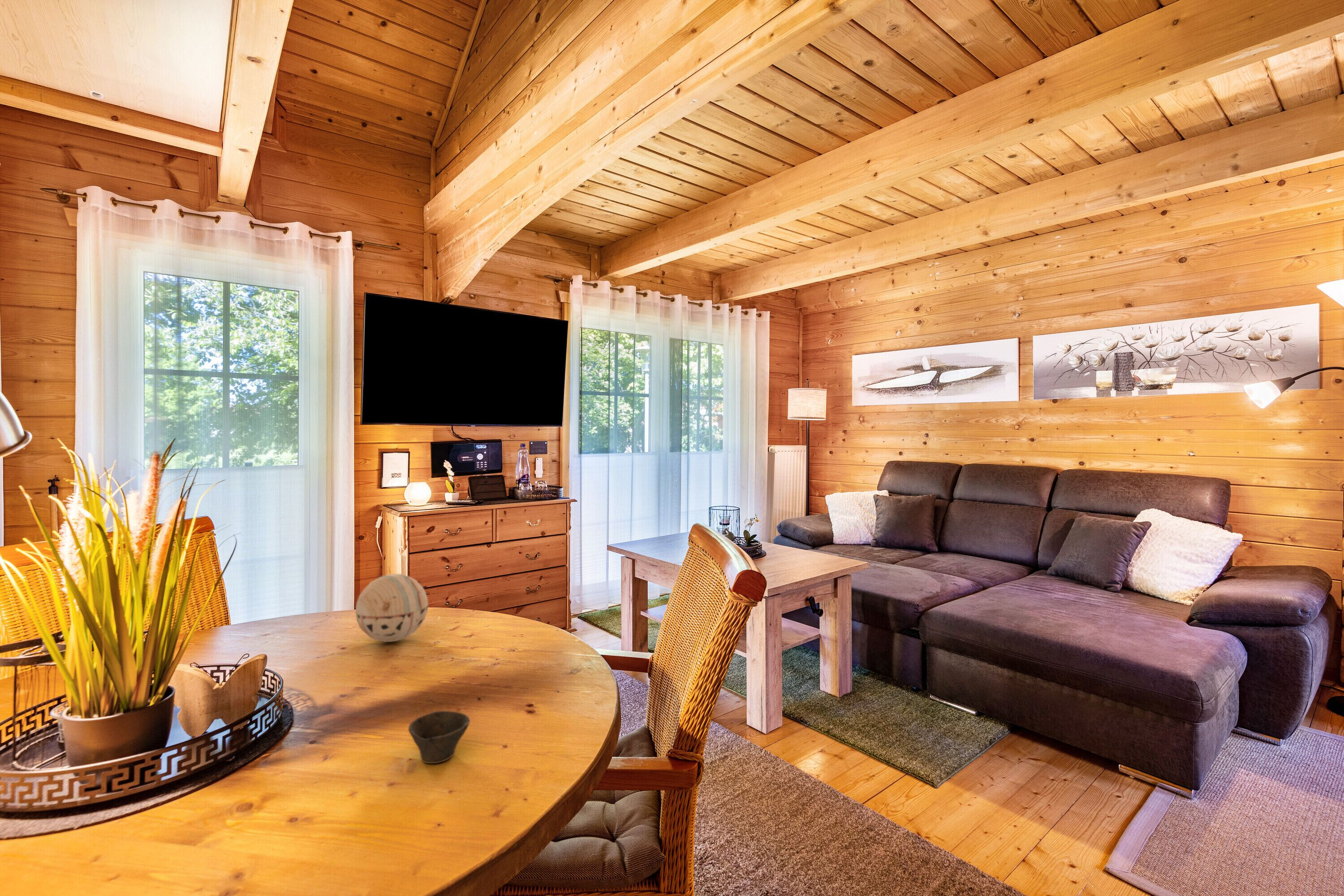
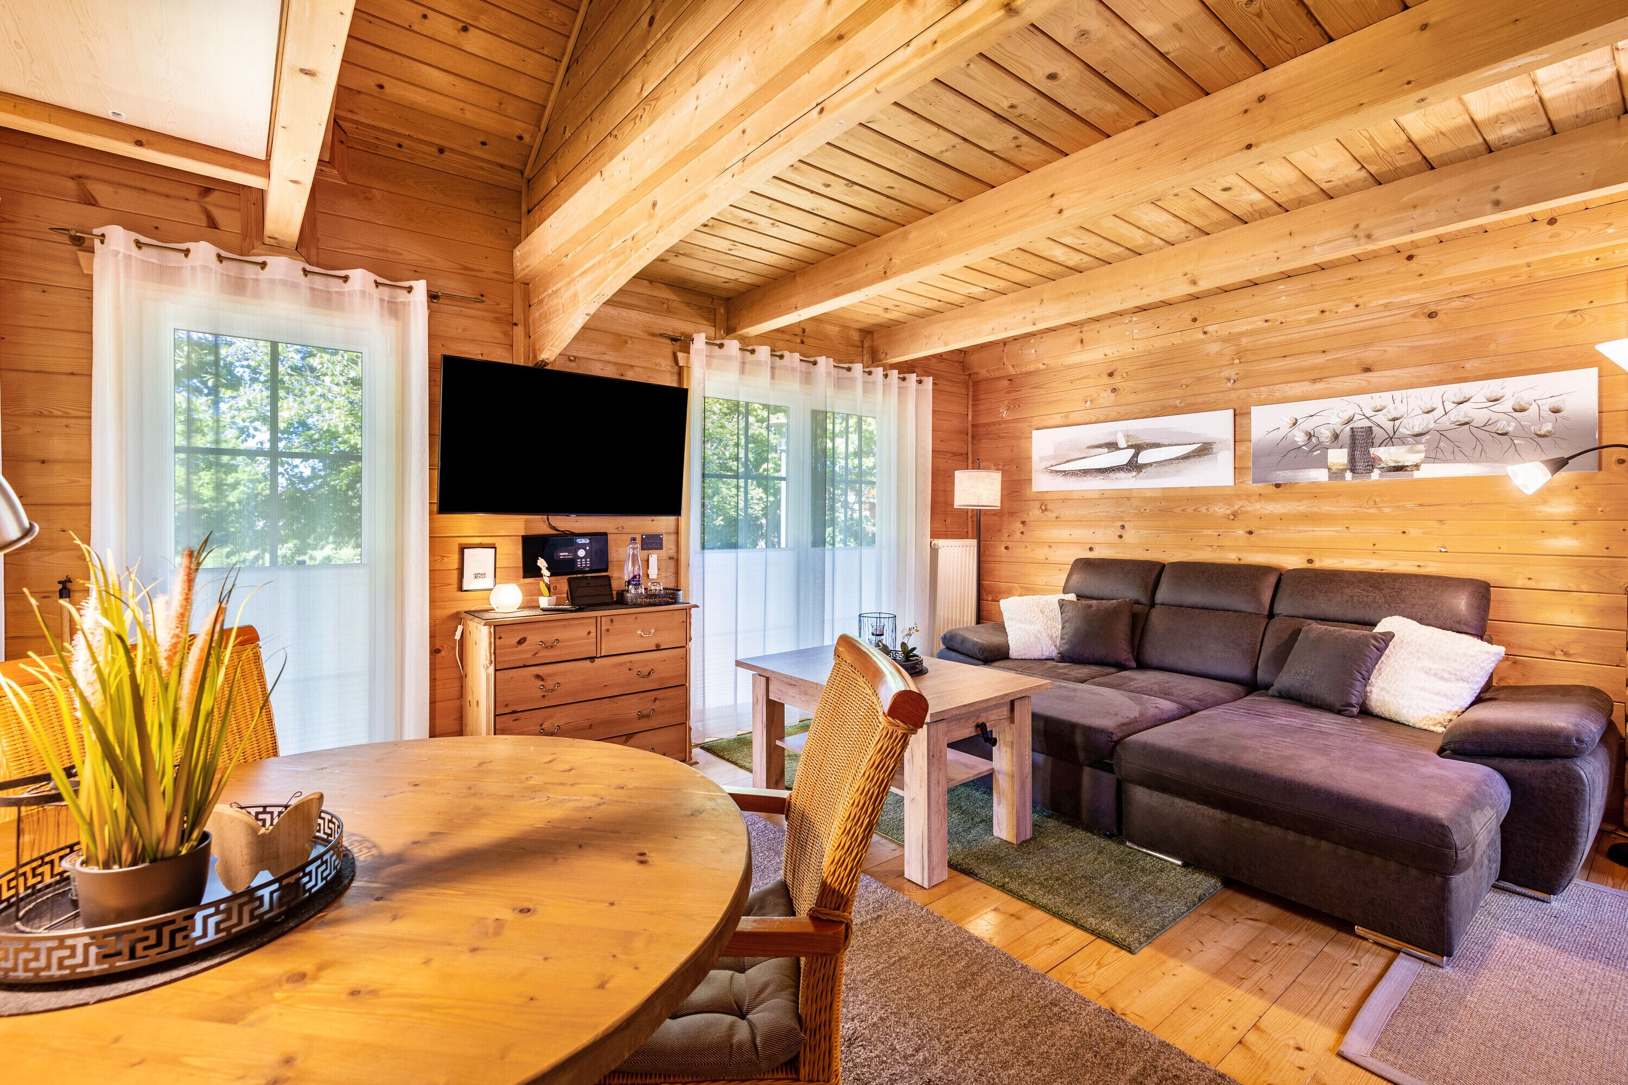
- decorative ball (392, 607)
- cup (440, 737)
